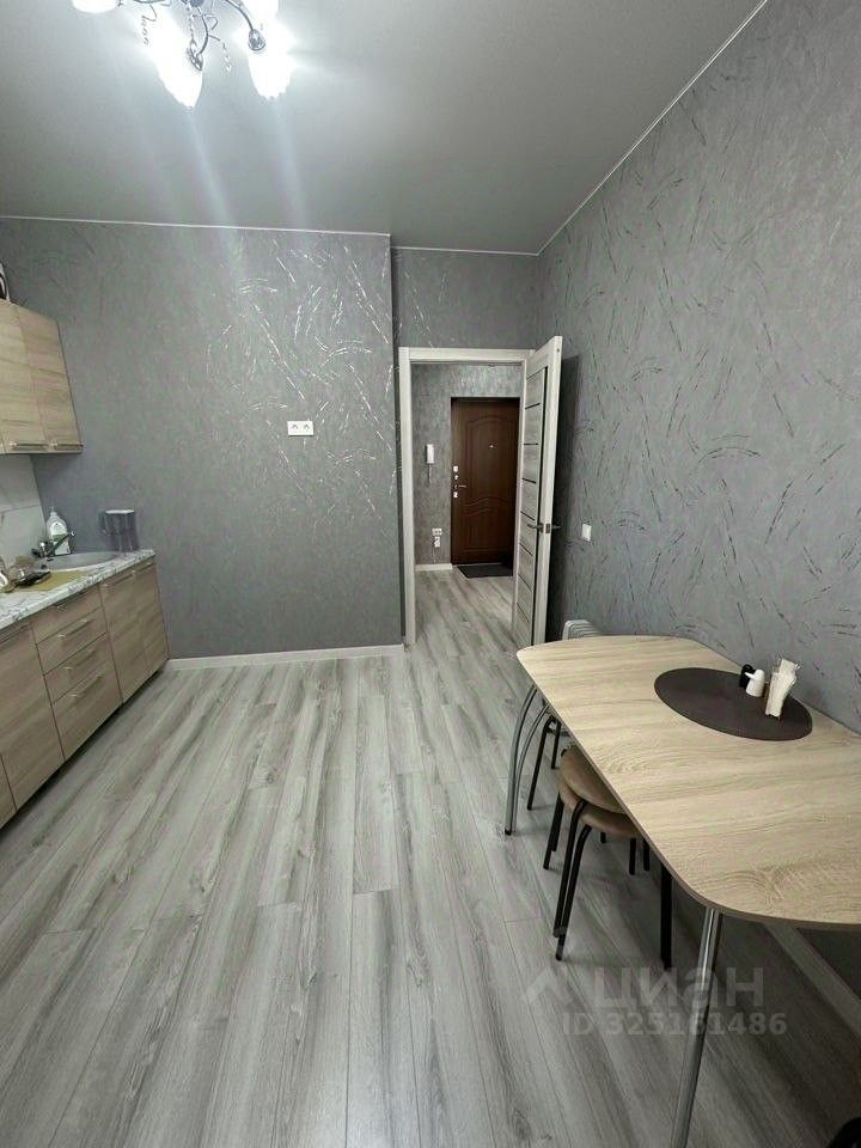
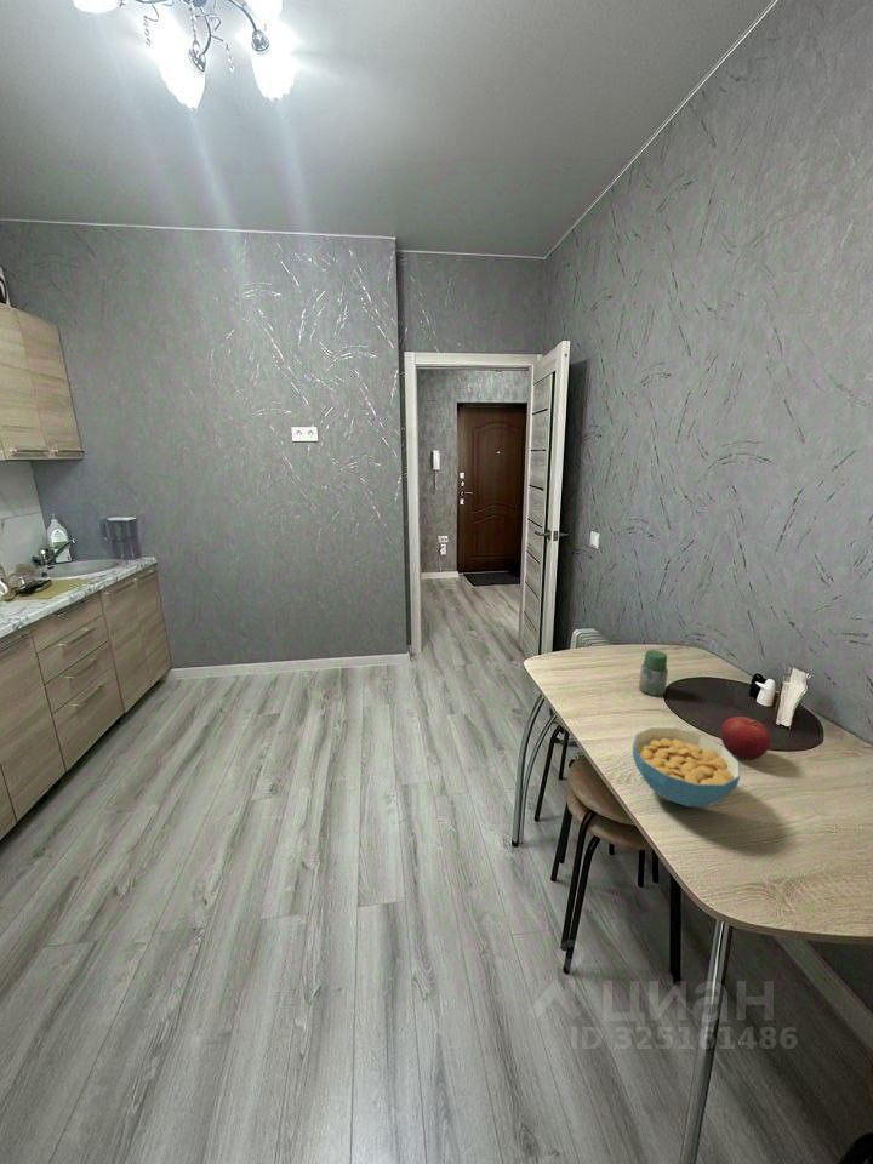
+ cereal bowl (681, 774)
+ fruit (744, 736)
+ jar (654, 672)
